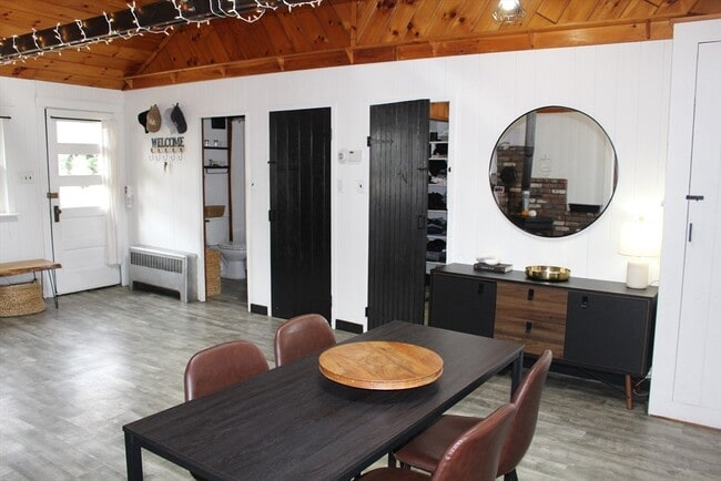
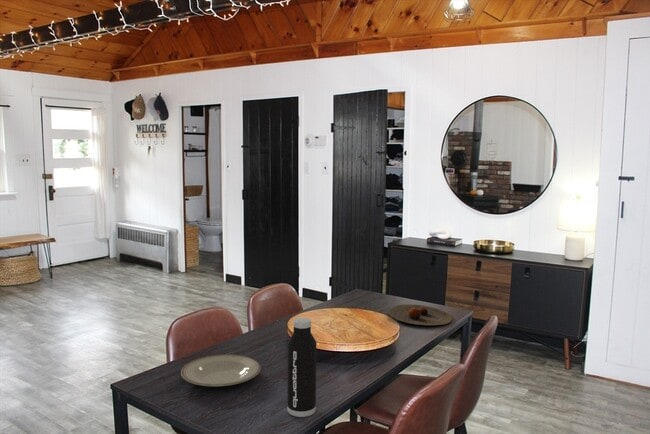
+ plate (221, 373)
+ plate (419, 311)
+ water bottle (301, 365)
